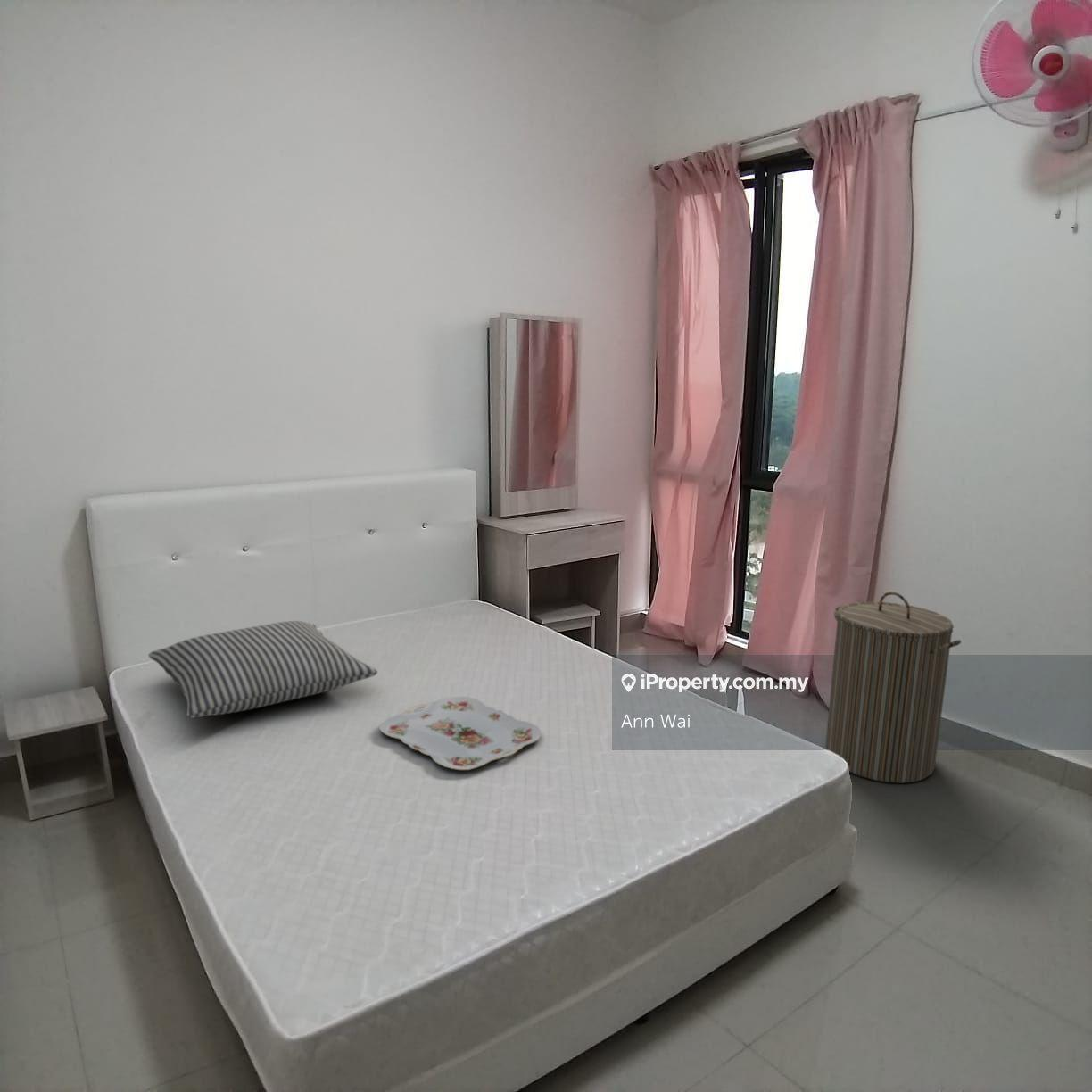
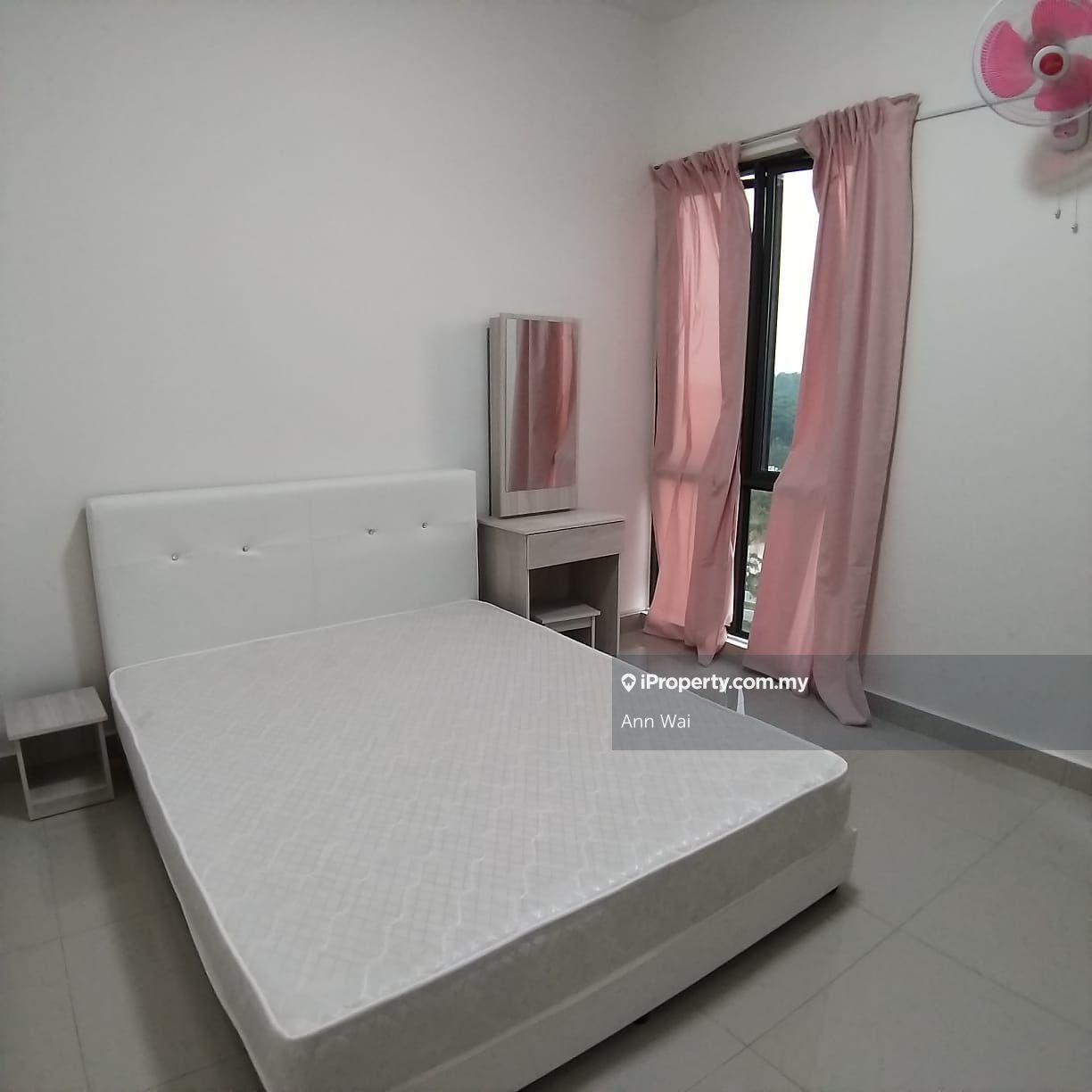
- laundry hamper (887, 677)
- serving tray (459, 731)
- pillow (261, 664)
